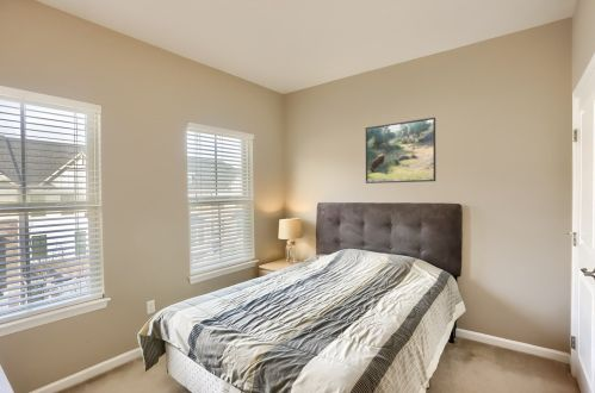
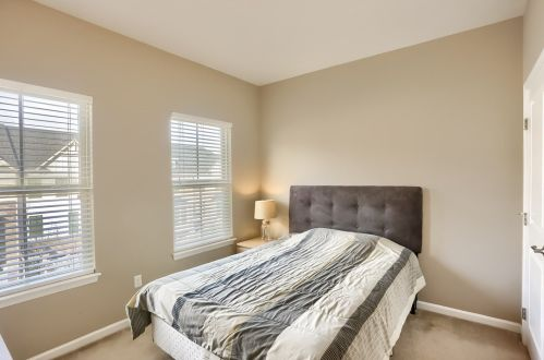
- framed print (398, 152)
